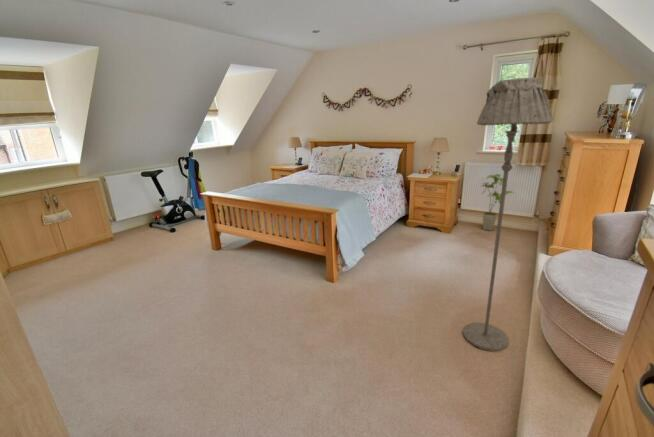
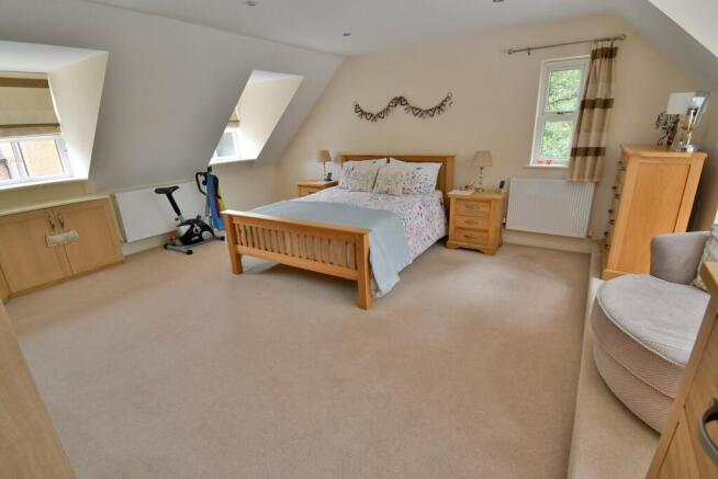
- floor lamp (499, 223)
- house plant (495, 202)
